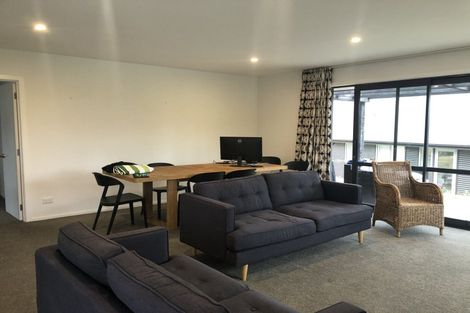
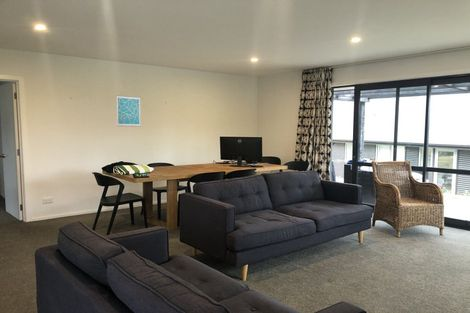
+ wall art (128, 111)
